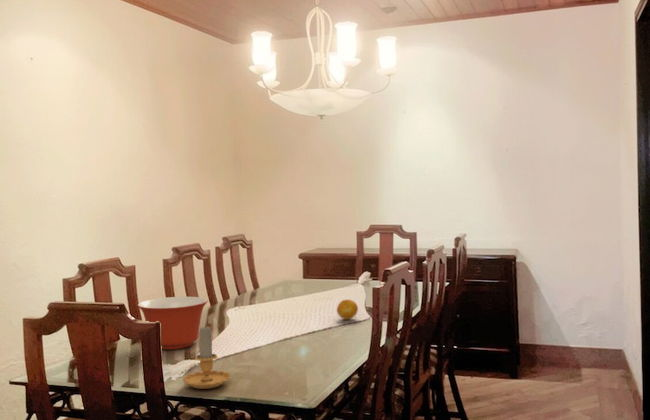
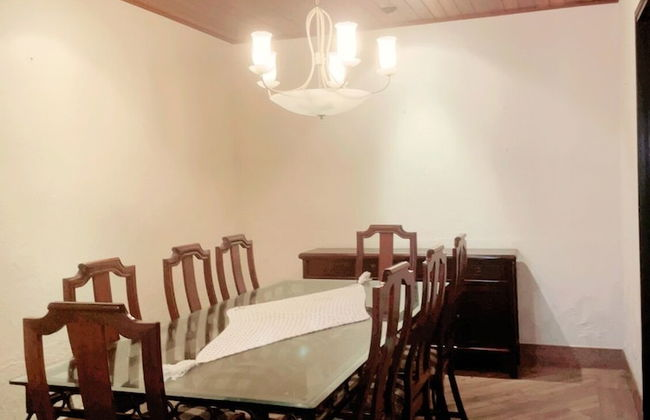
- candle (206, 353)
- fruit (347, 309)
- mixing bowl (173, 323)
